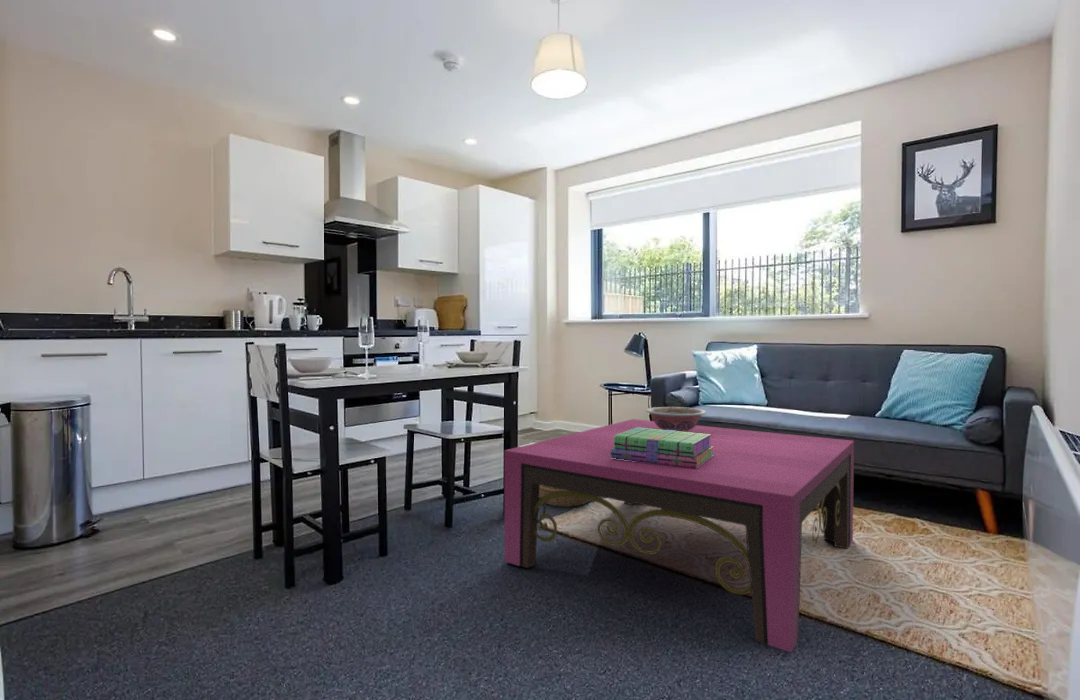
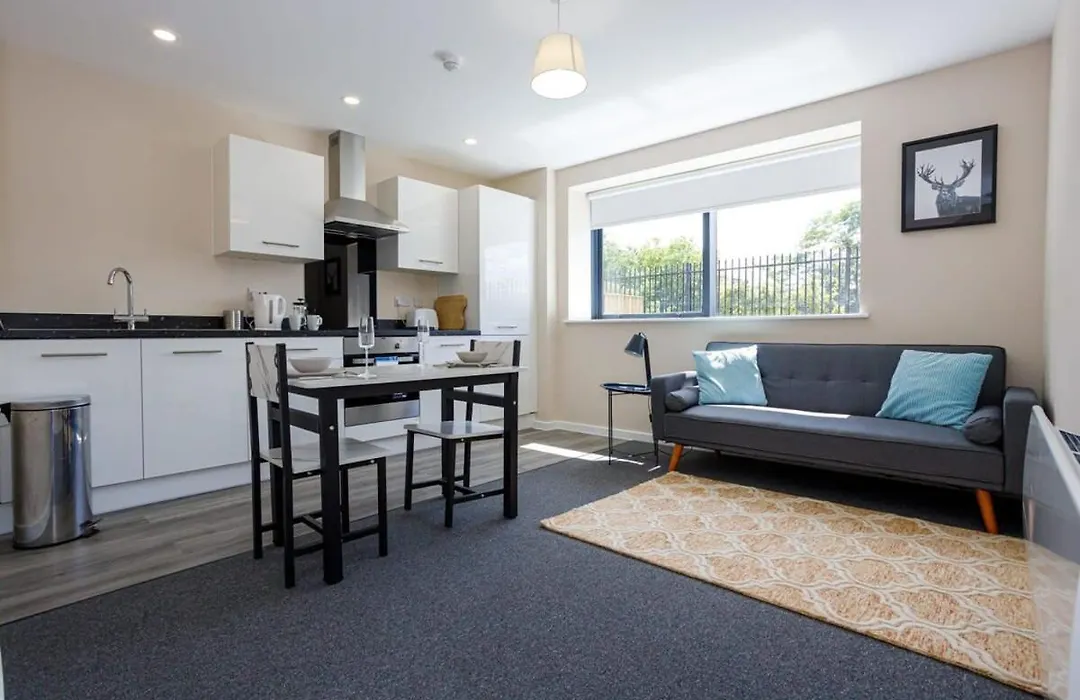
- basket (563, 489)
- decorative bowl (675, 421)
- stack of books (663, 445)
- coffee table (686, 498)
